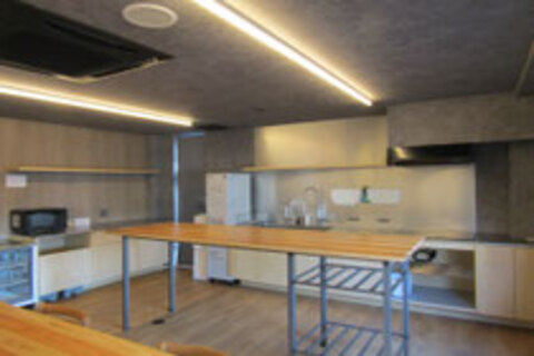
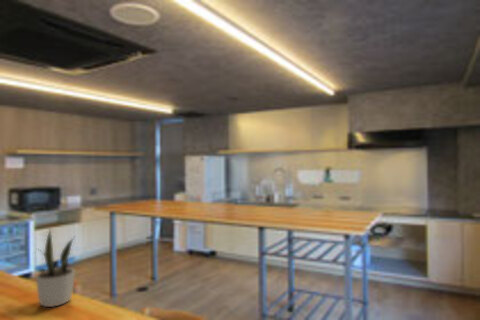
+ potted plant (53, 263)
